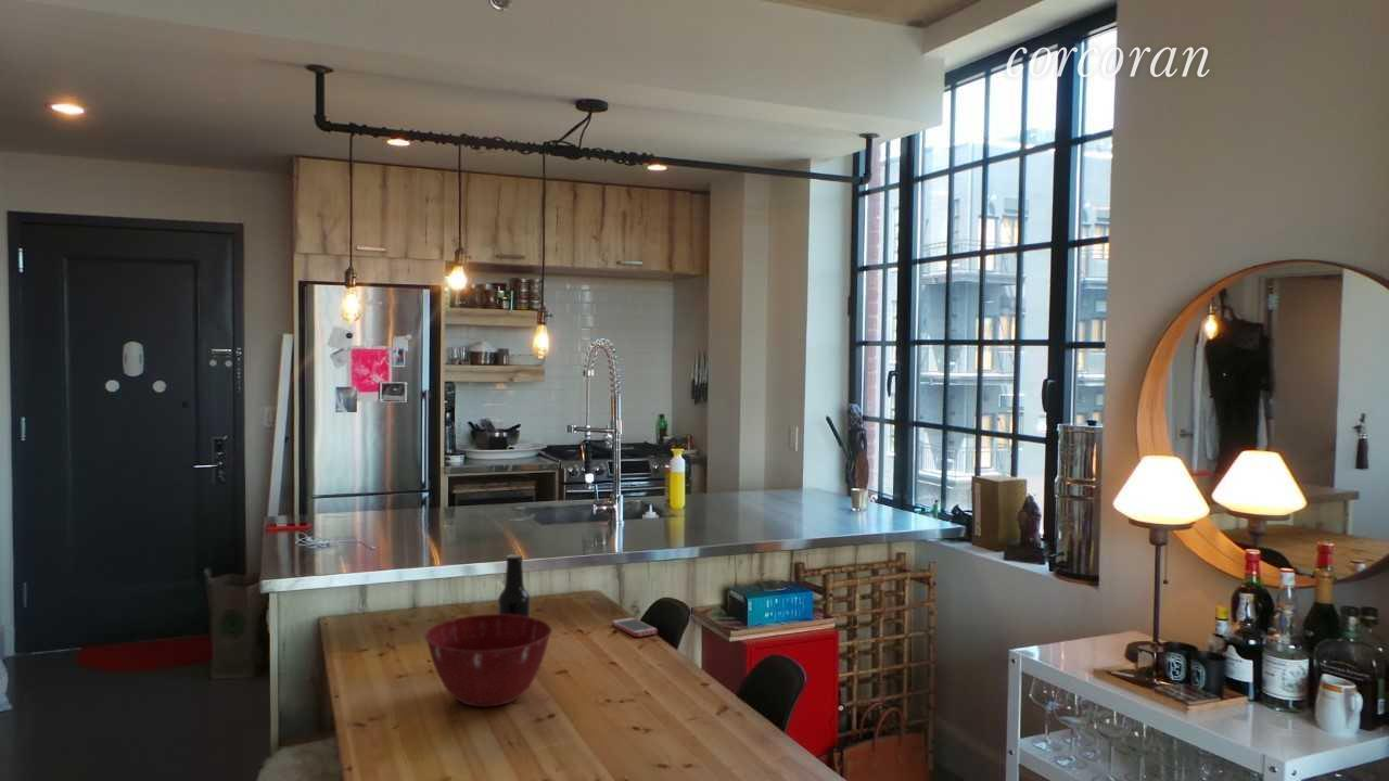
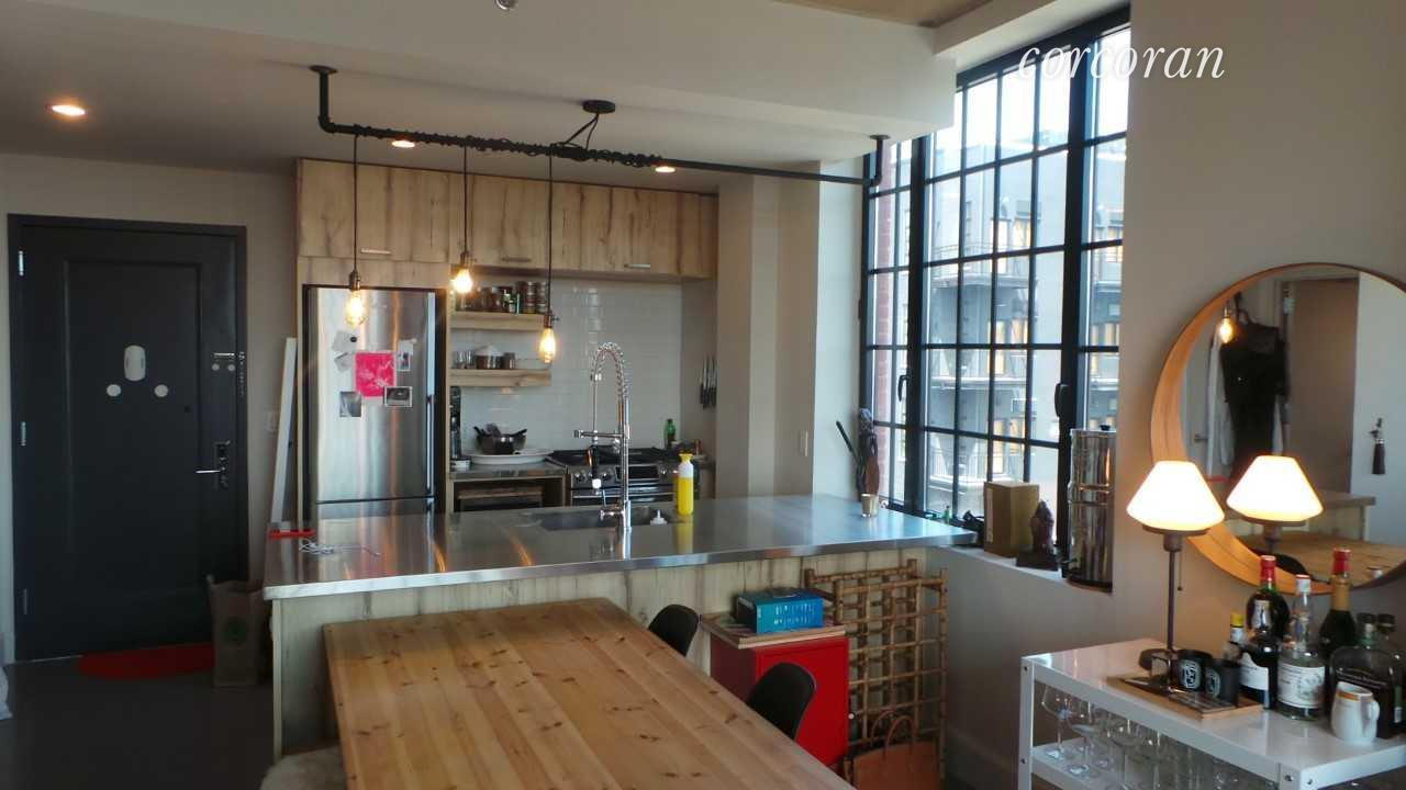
- smartphone (634, 626)
- beer bottle (513, 604)
- mixing bowl (488, 663)
